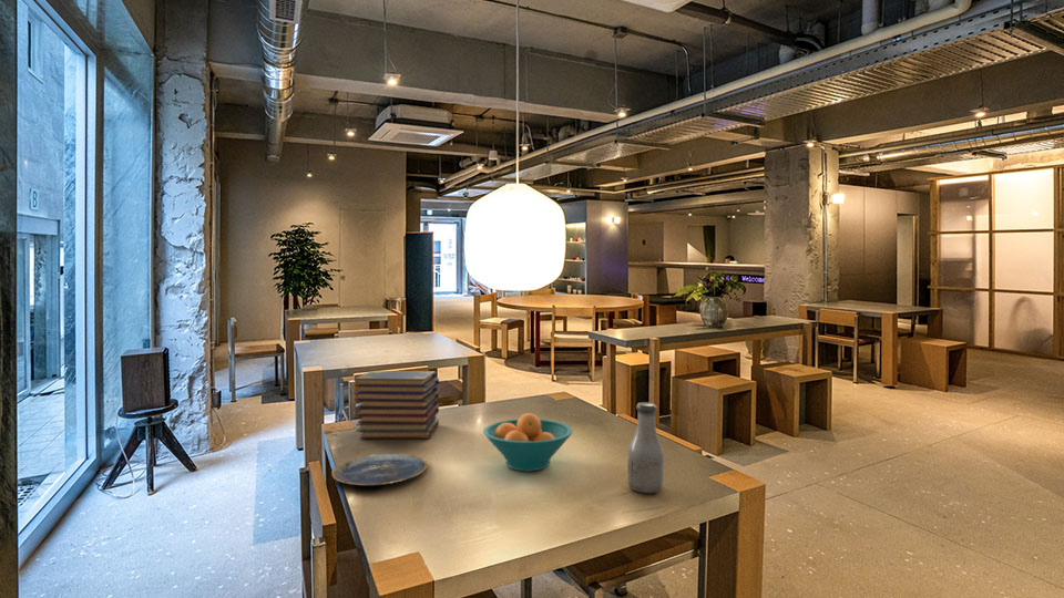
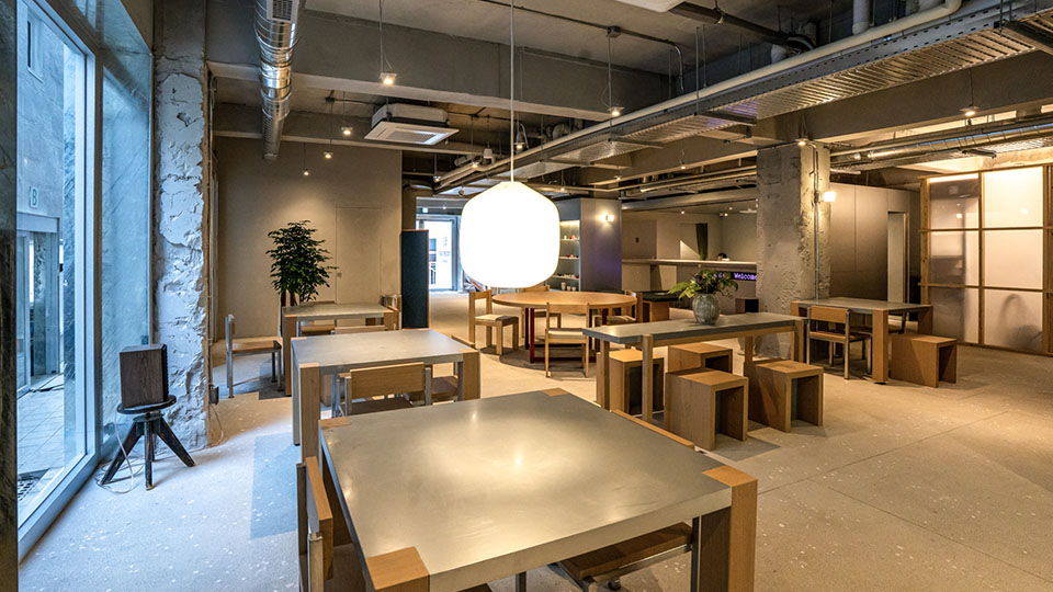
- book stack (398, 403)
- fruit bowl (528, 439)
- plate (380, 470)
- bottle (645, 445)
